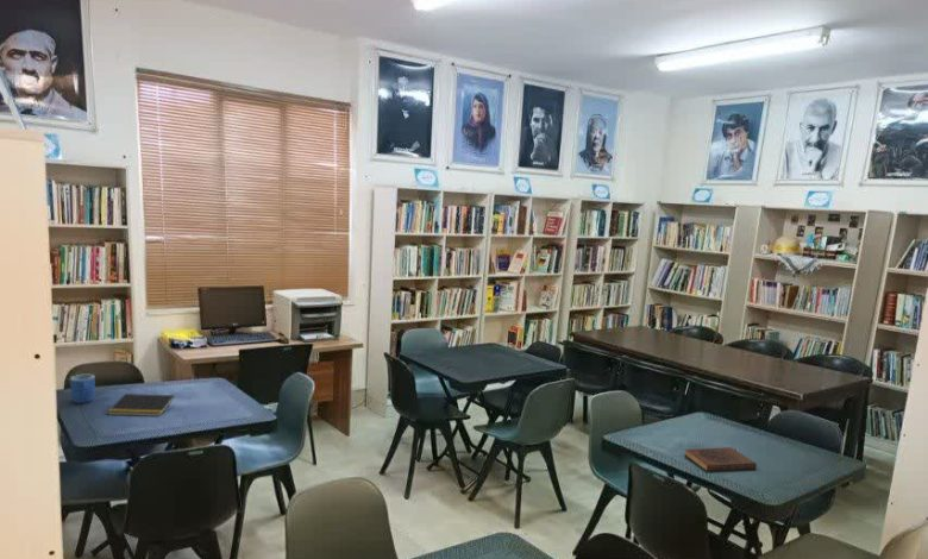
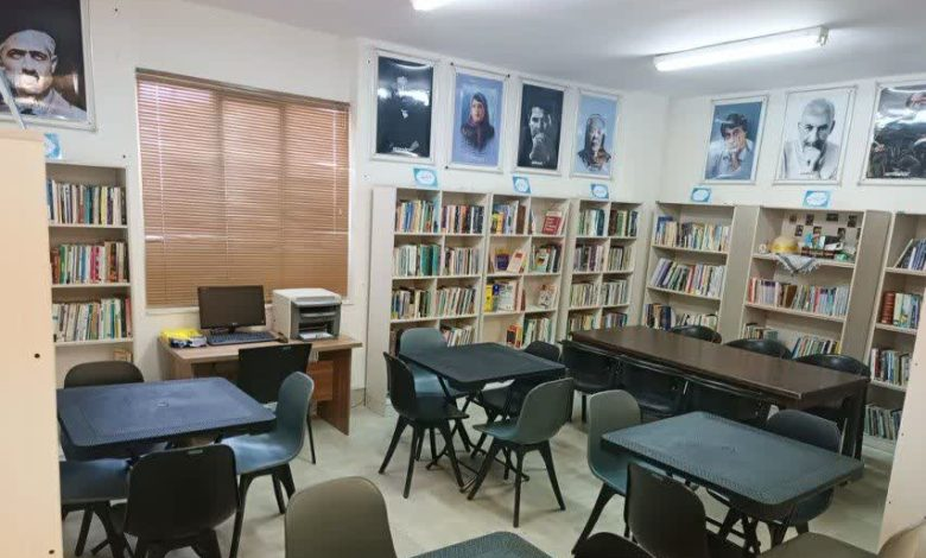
- notepad (142, 404)
- book (719, 458)
- mug (83, 389)
